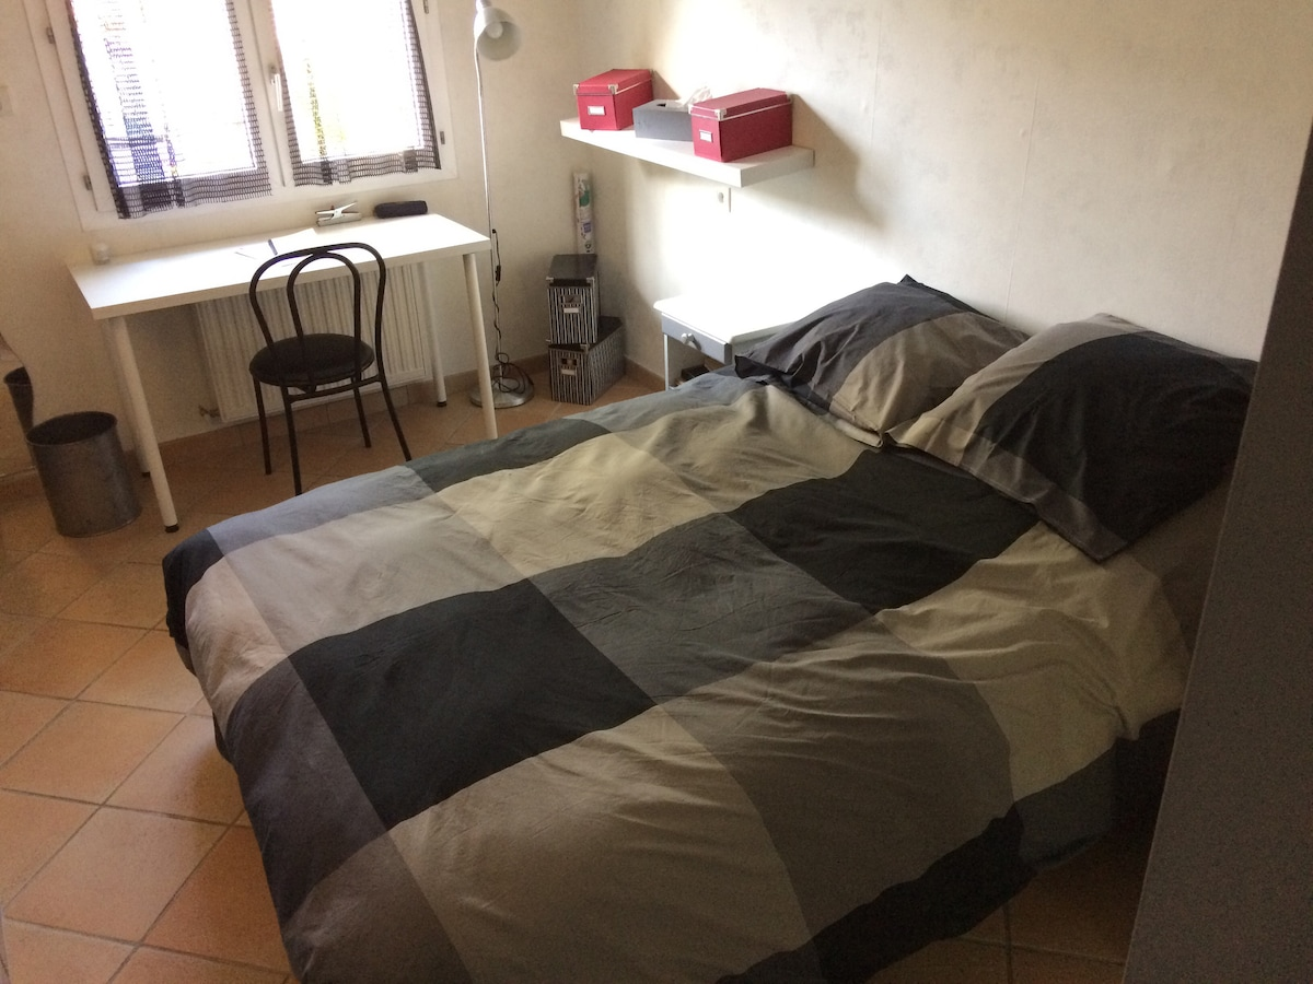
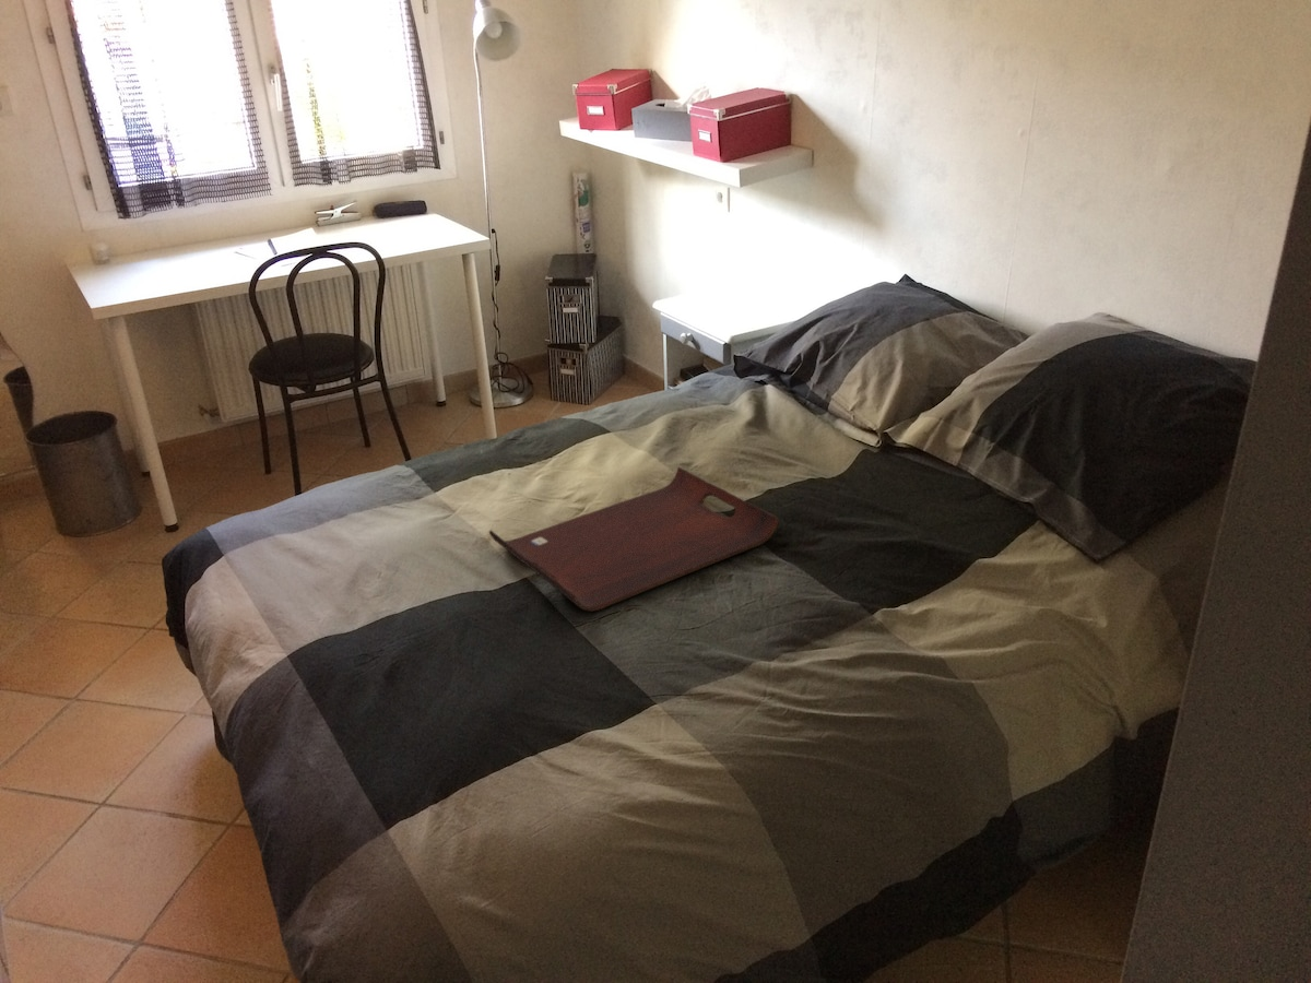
+ serving tray (634, 534)
